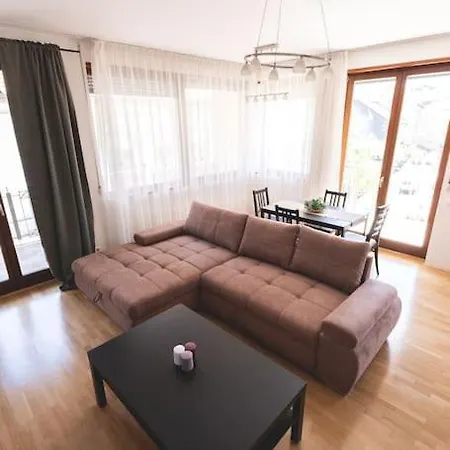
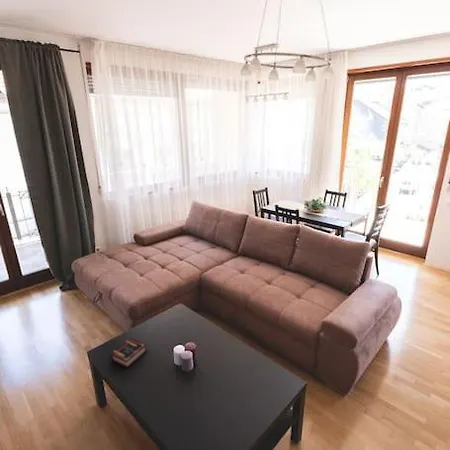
+ book (129, 351)
